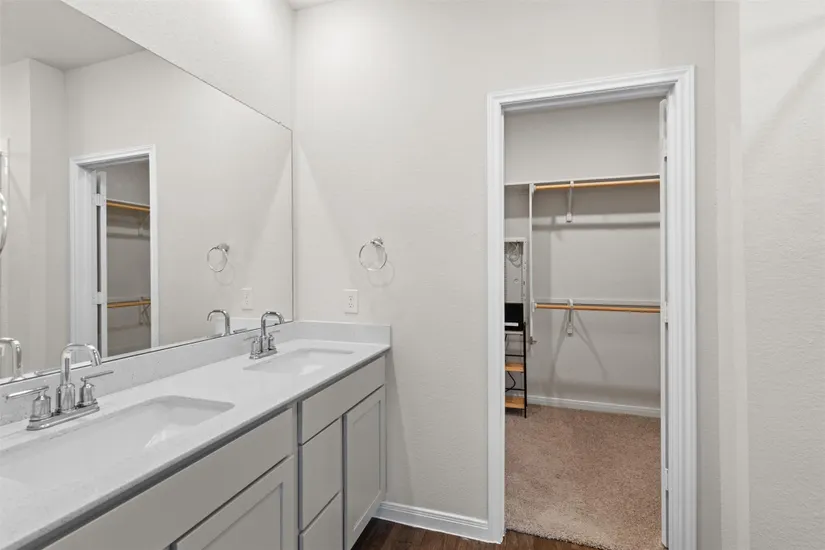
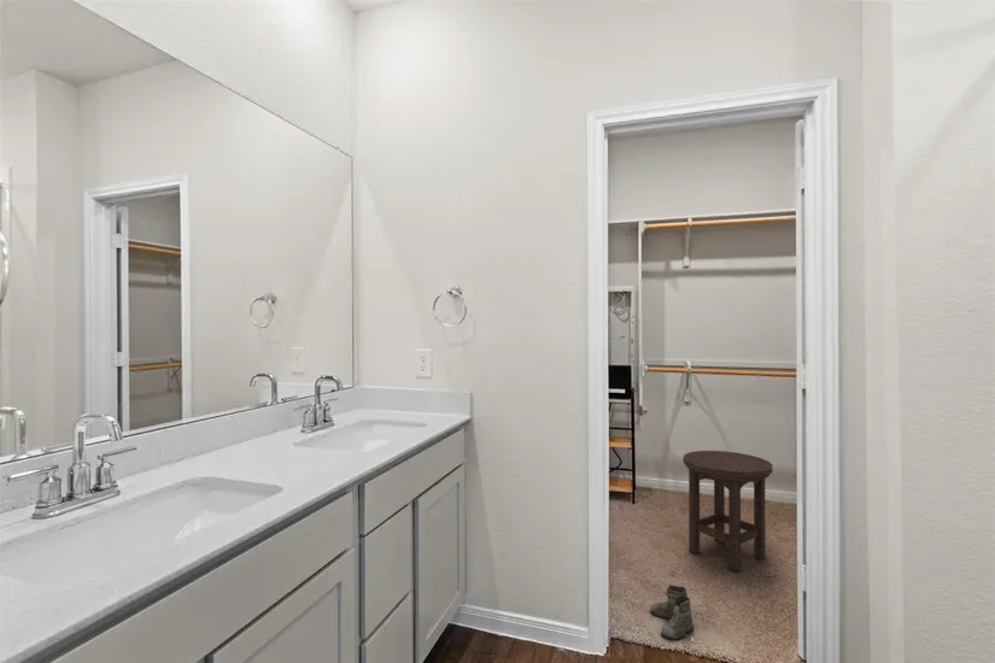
+ boots (672, 606)
+ stool (724, 507)
